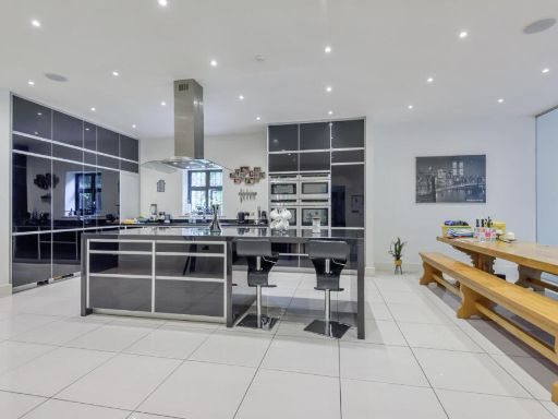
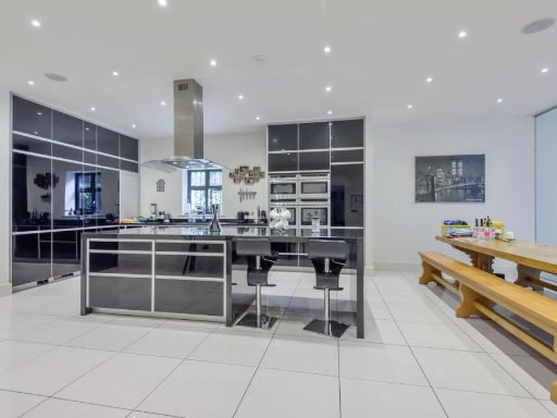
- house plant (399, 255)
